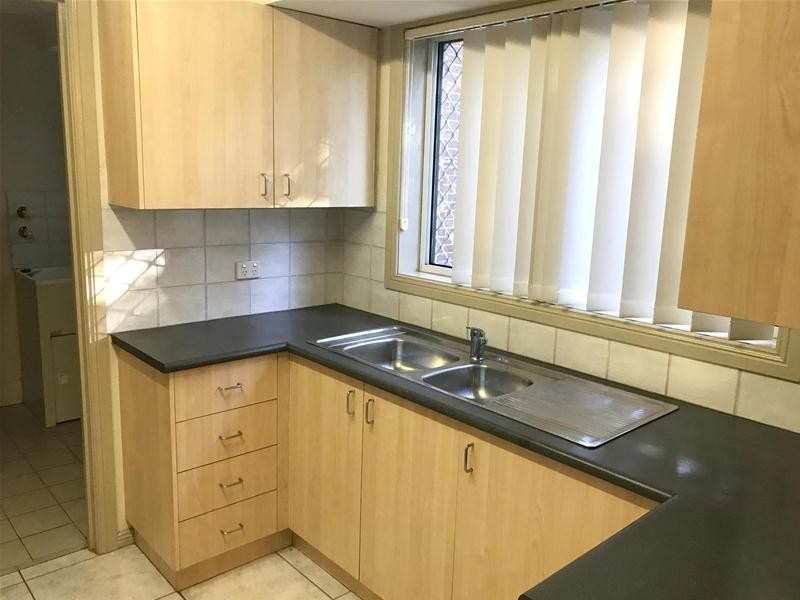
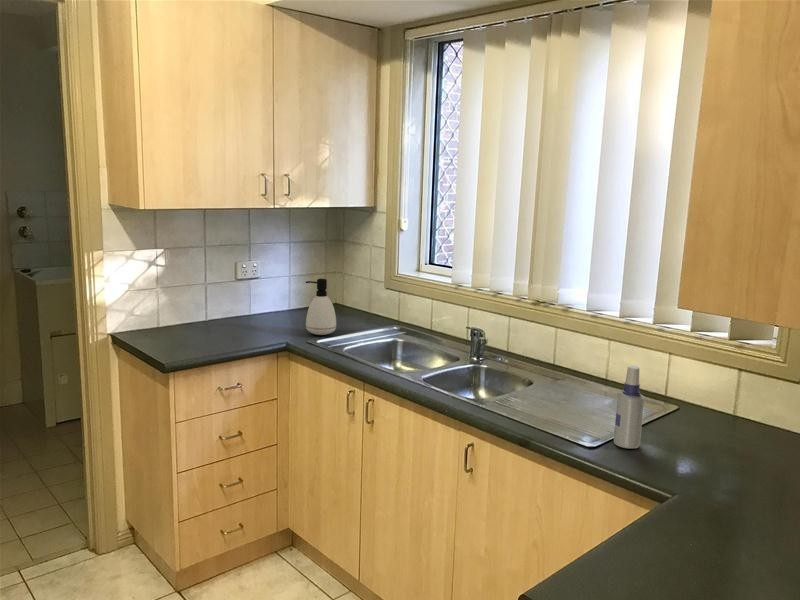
+ soap dispenser (320, 306)
+ spray bottle (630, 406)
